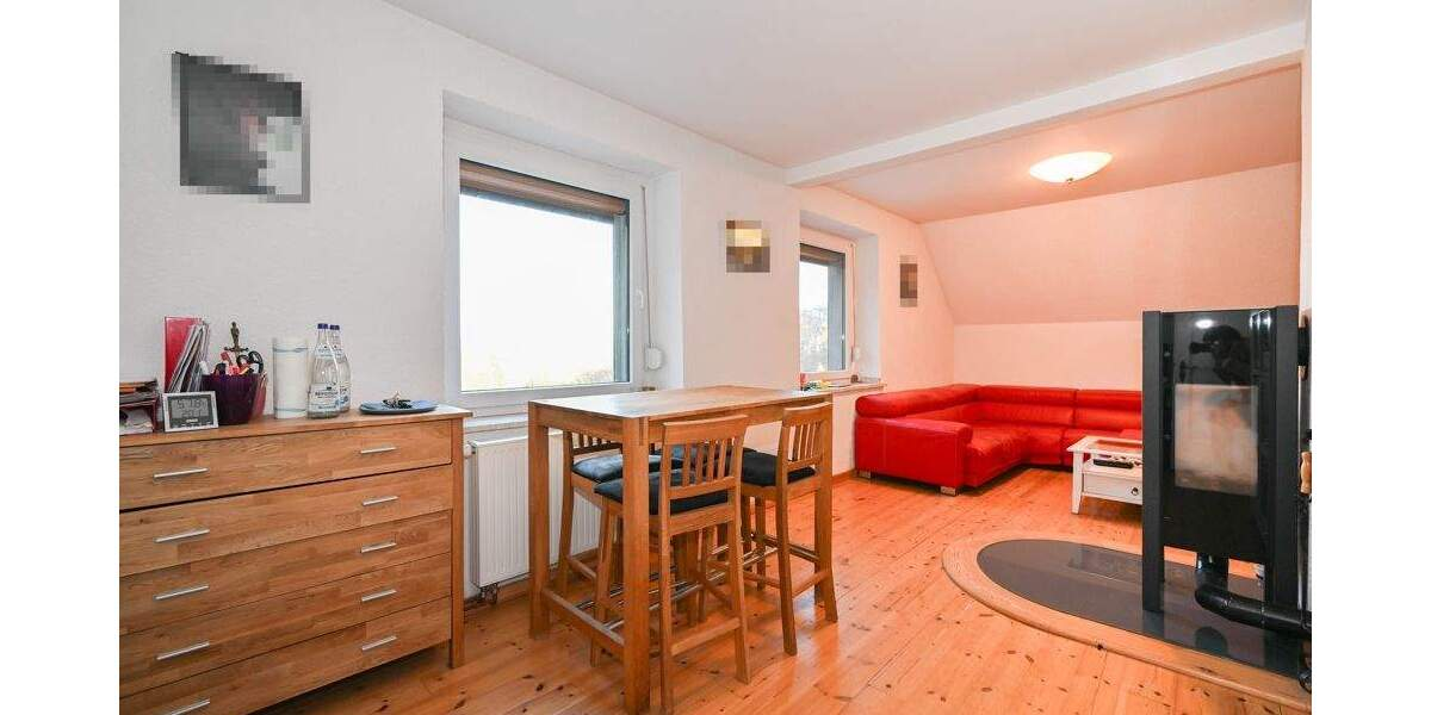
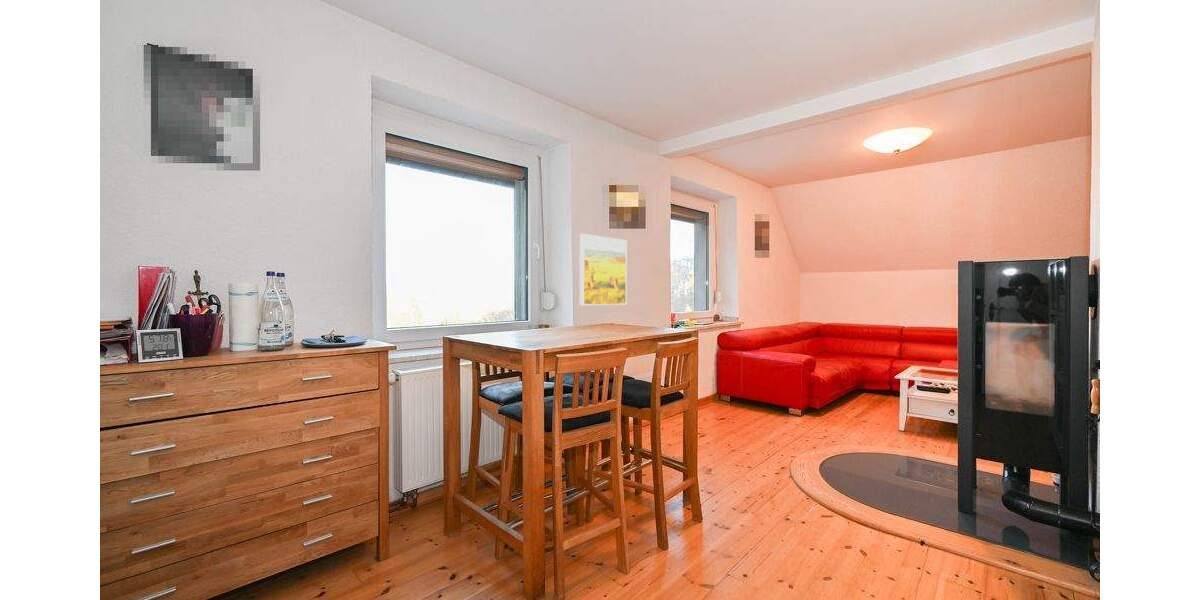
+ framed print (604, 271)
